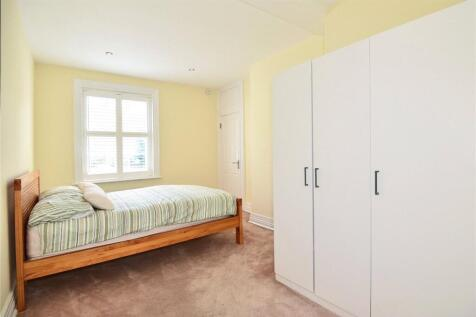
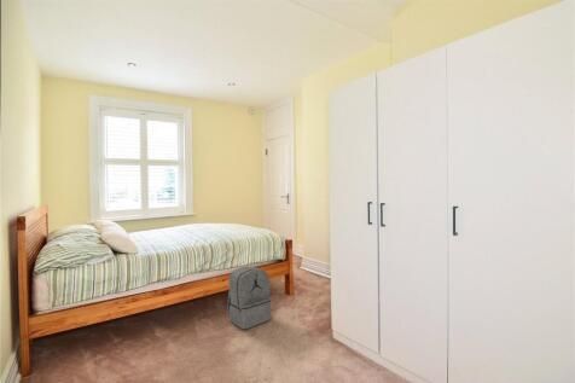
+ backpack (248, 292)
